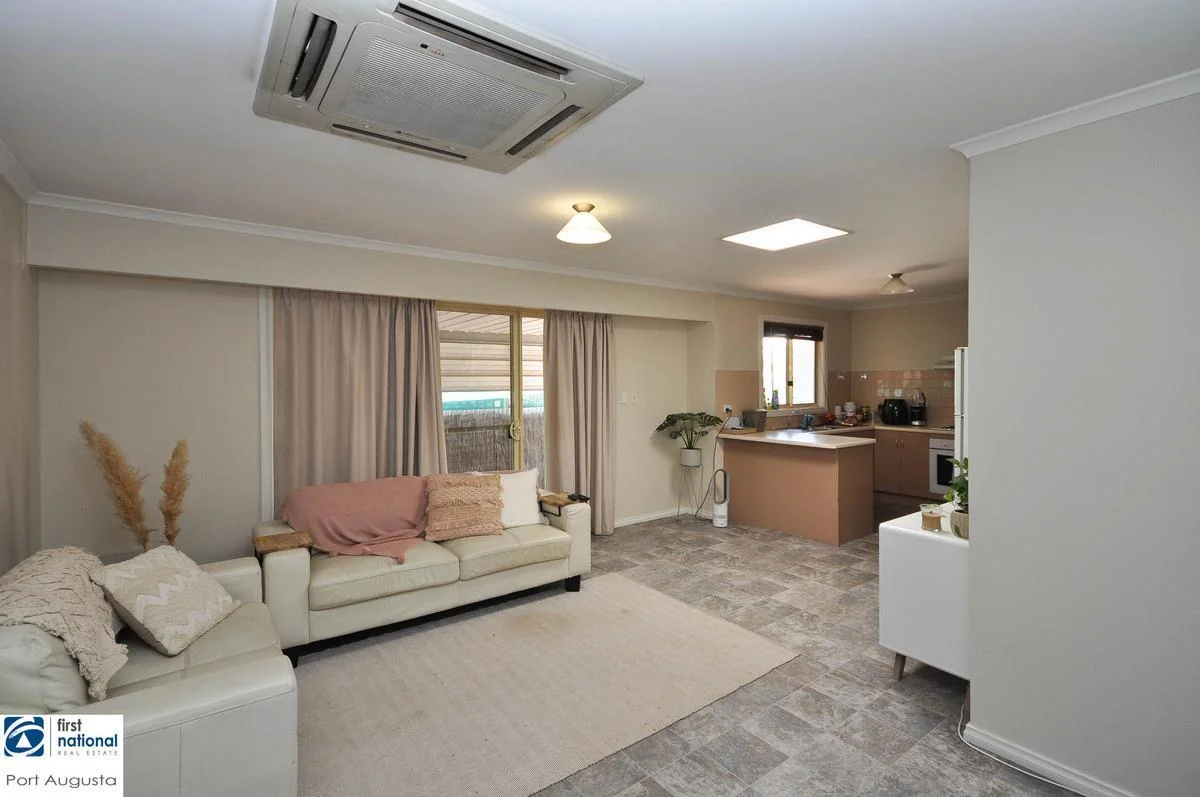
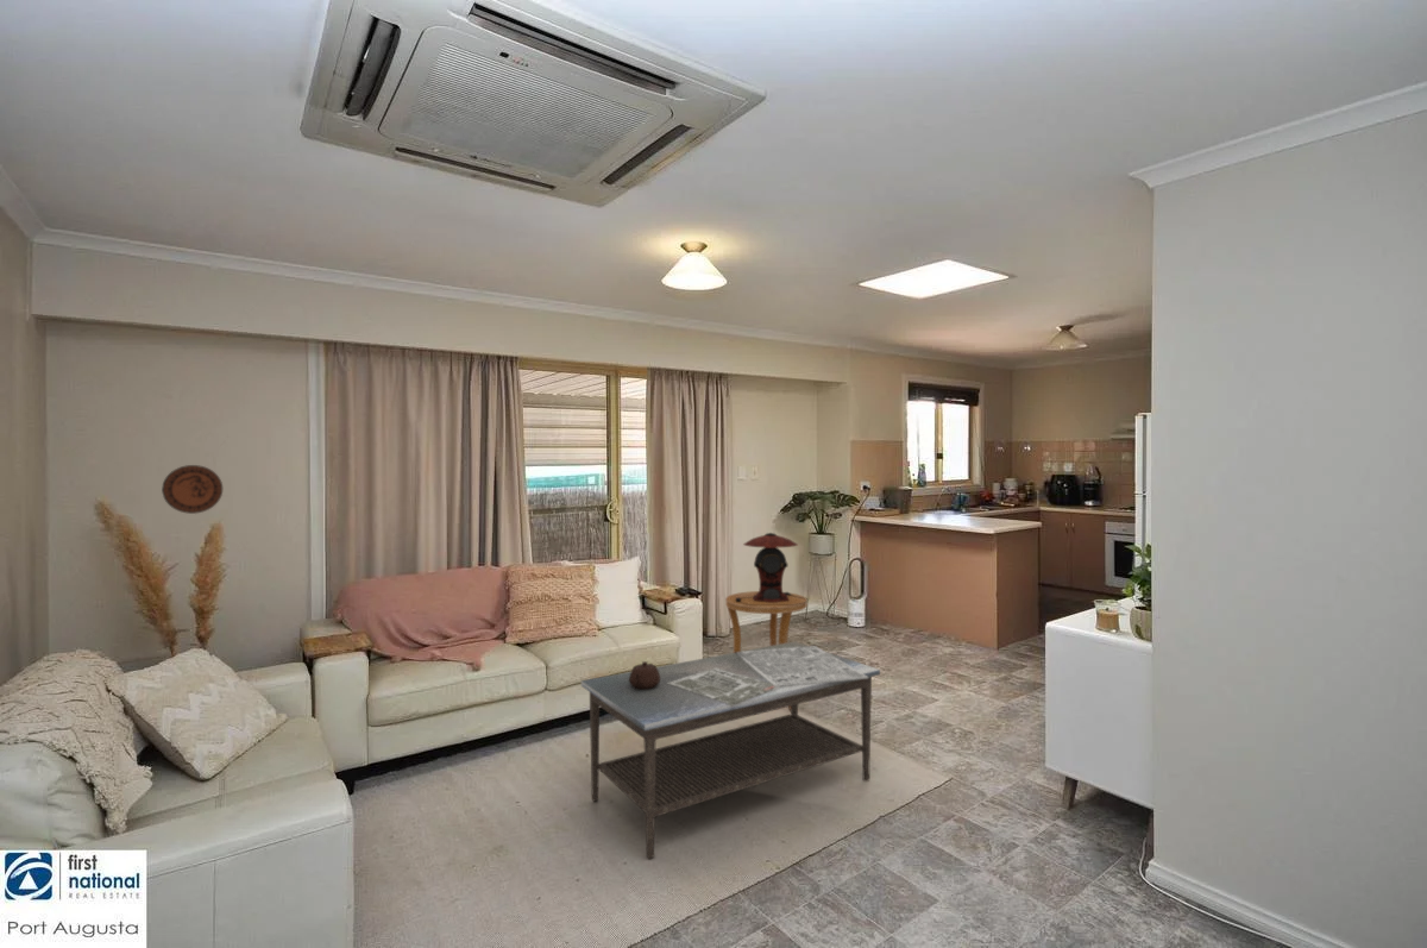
+ table lamp (771, 565)
+ coffee table (737, 718)
+ side table (771, 645)
+ decorative plate (193, 489)
